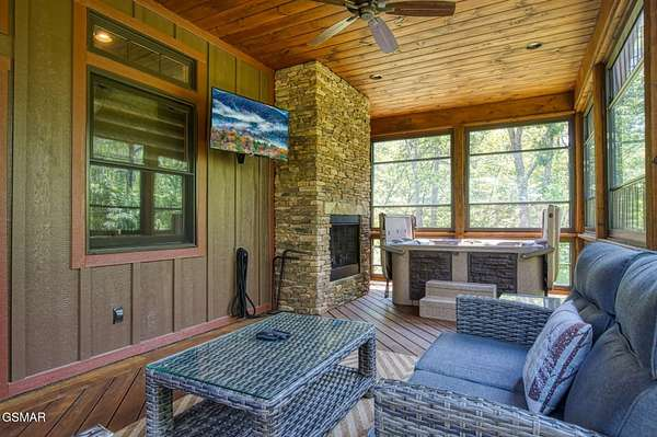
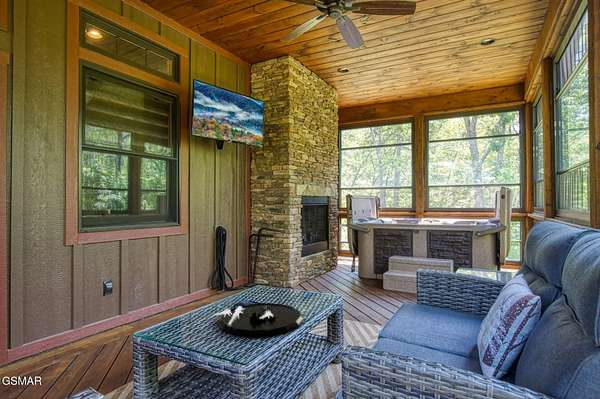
+ decorative tray (261, 309)
